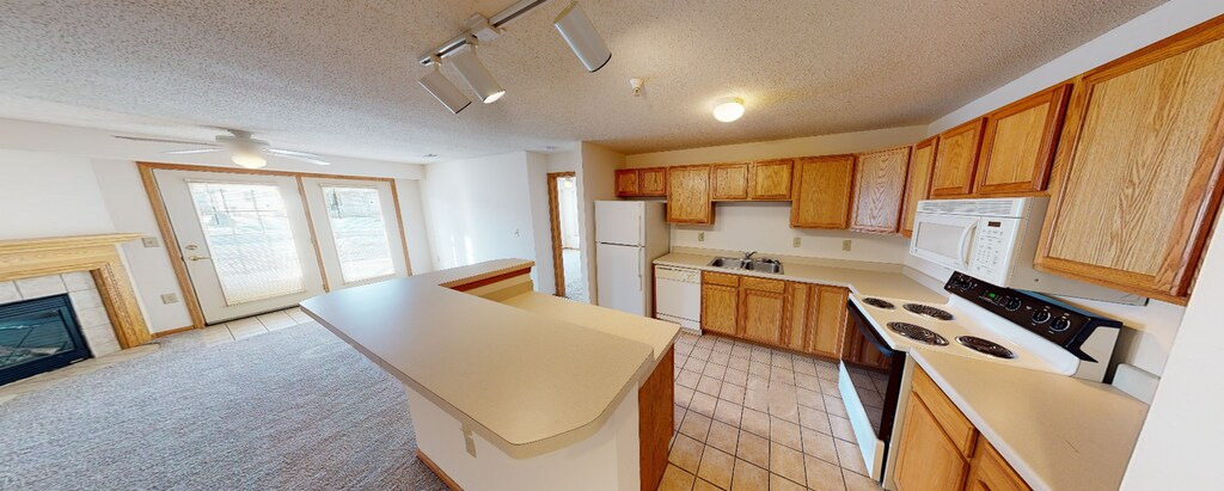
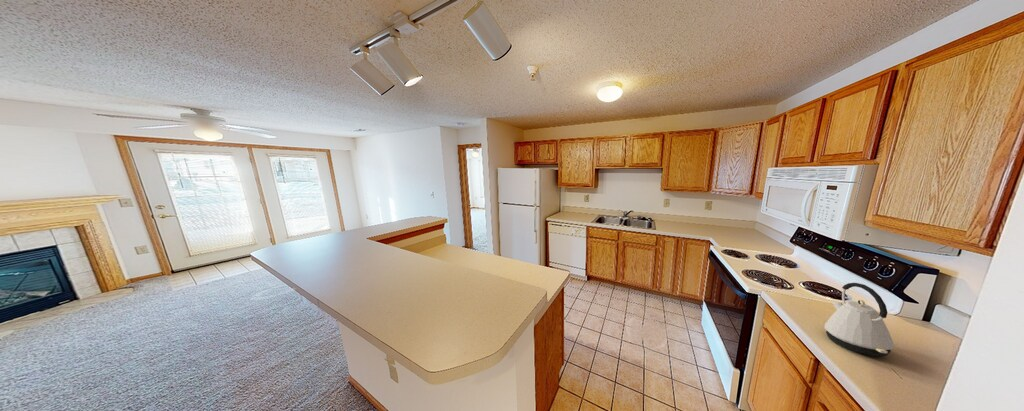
+ kettle (858, 314)
